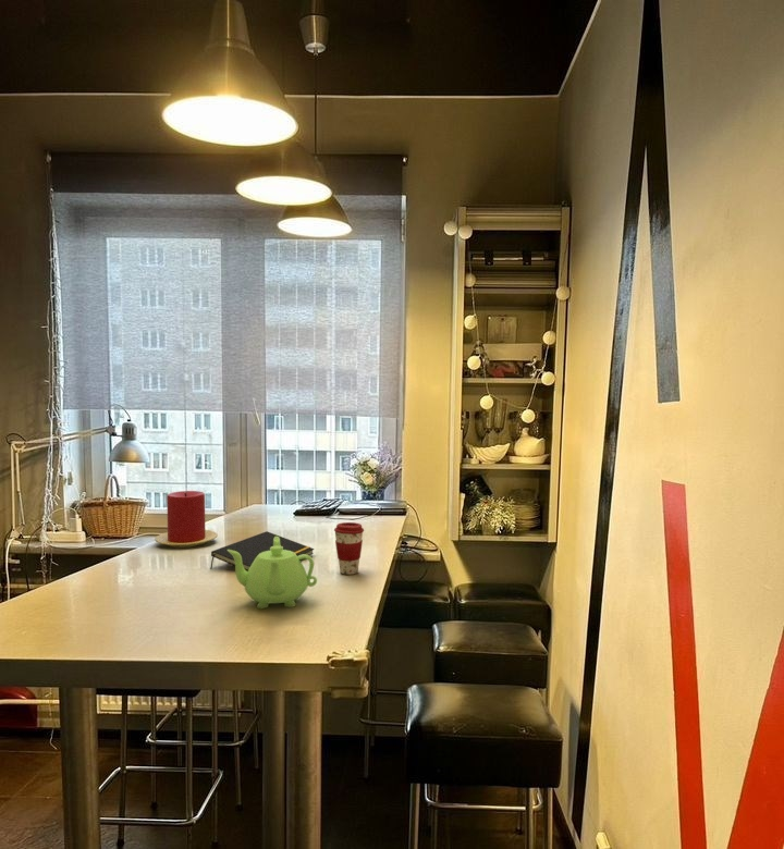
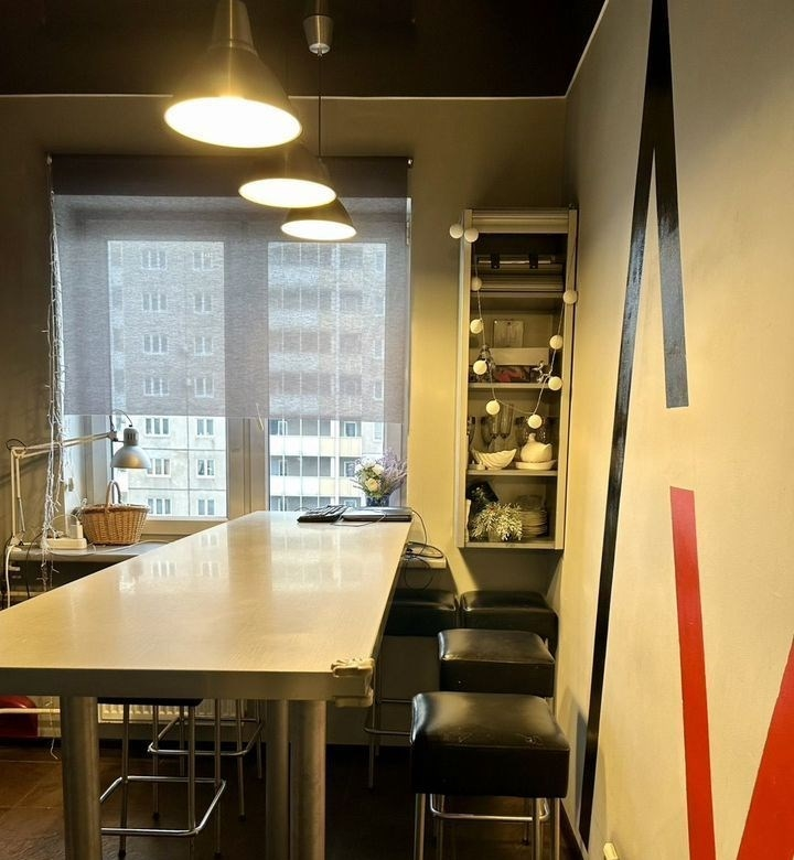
- coffee cup (348, 547)
- candle (186, 517)
- teapot (272, 574)
- notepad (265, 551)
